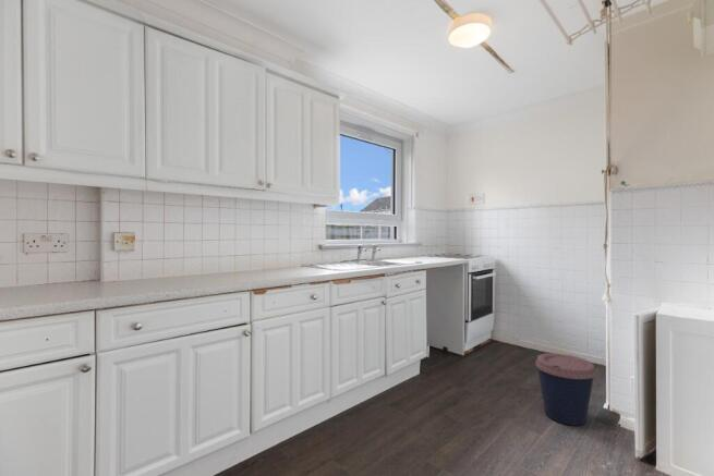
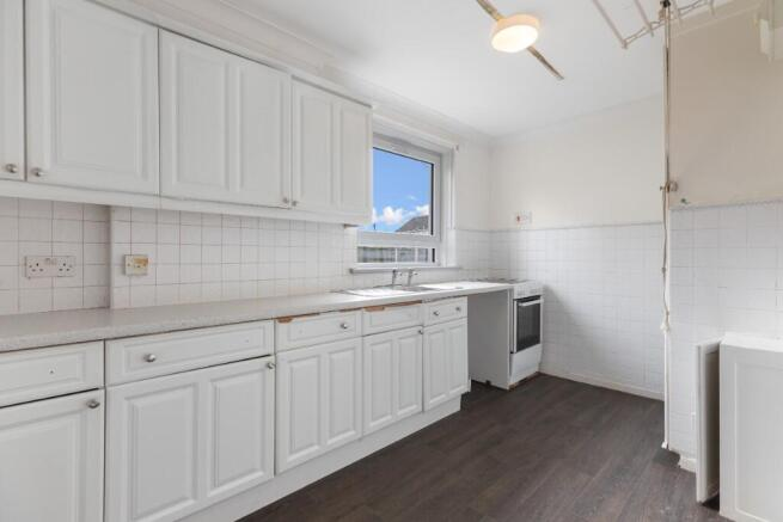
- coffee cup (565, 388)
